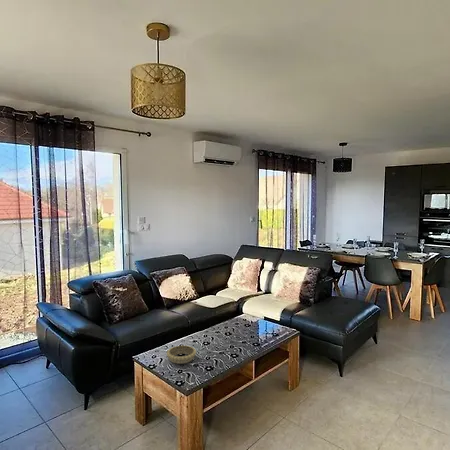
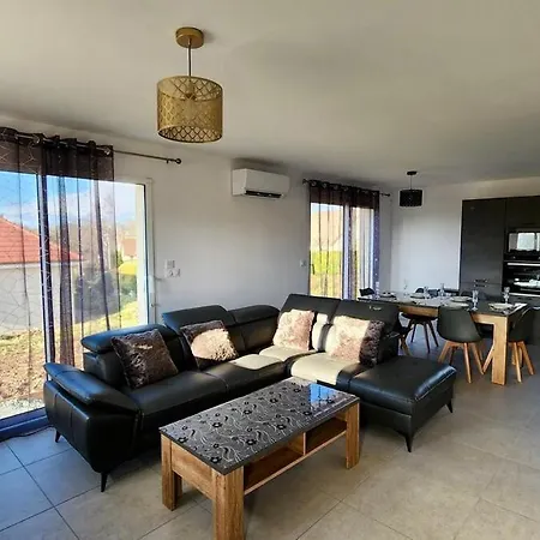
- decorative bowl (181, 353)
